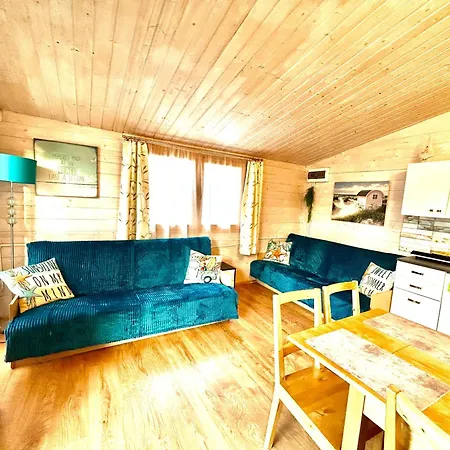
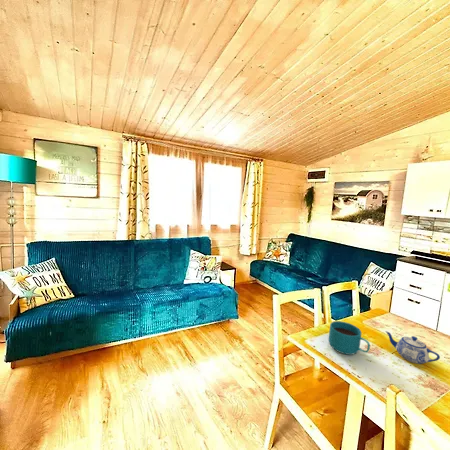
+ cup (348, 340)
+ teapot (410, 346)
